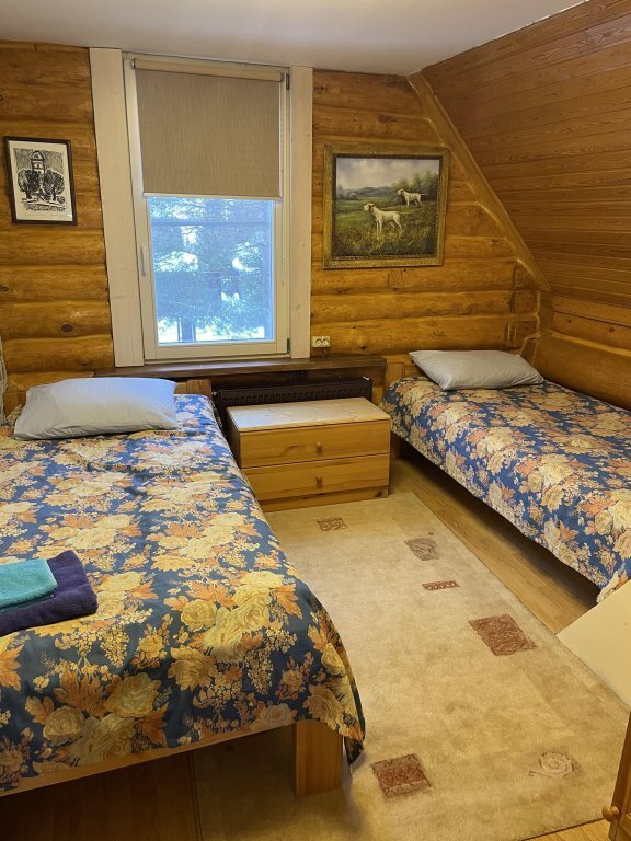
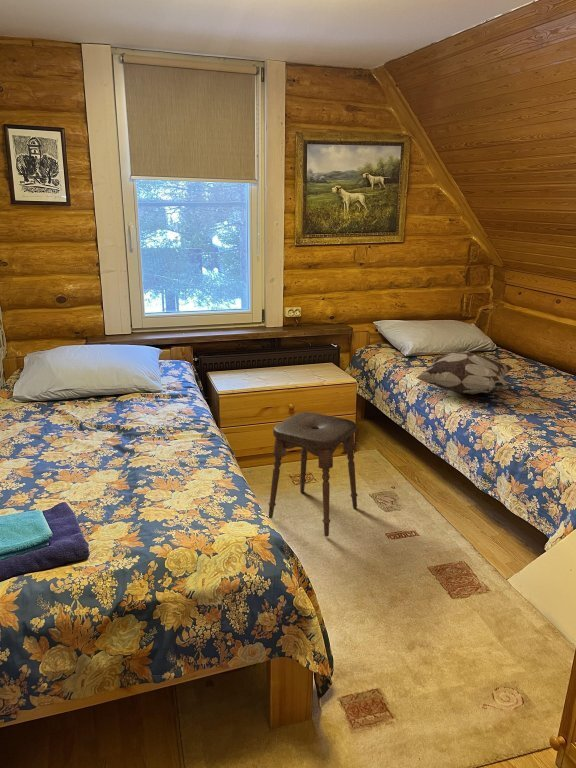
+ stool (319, 467)
+ decorative pillow (467, 373)
